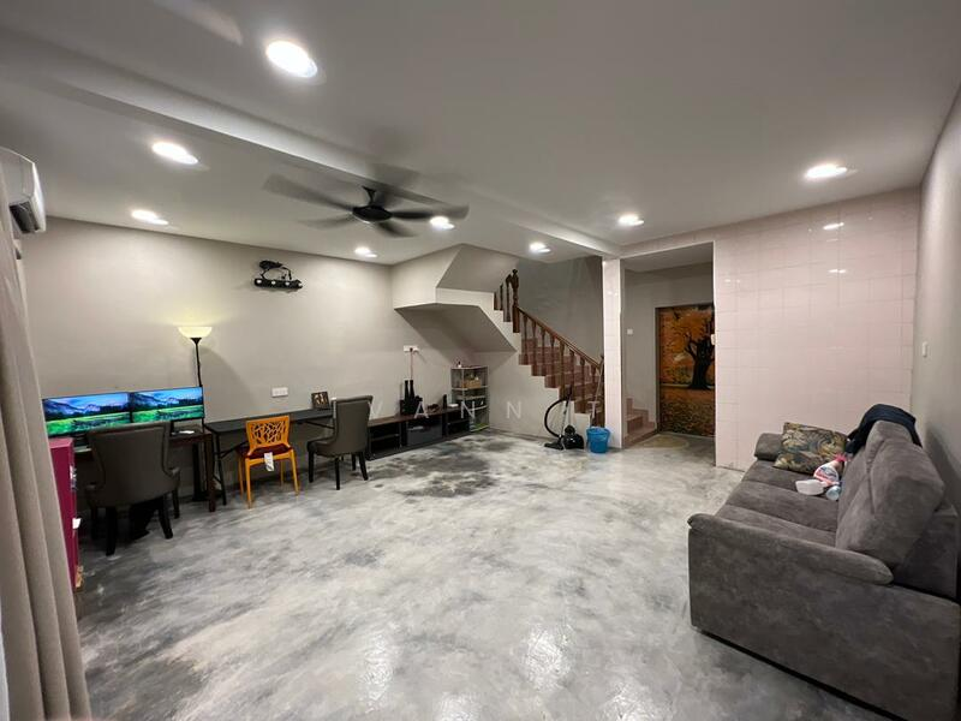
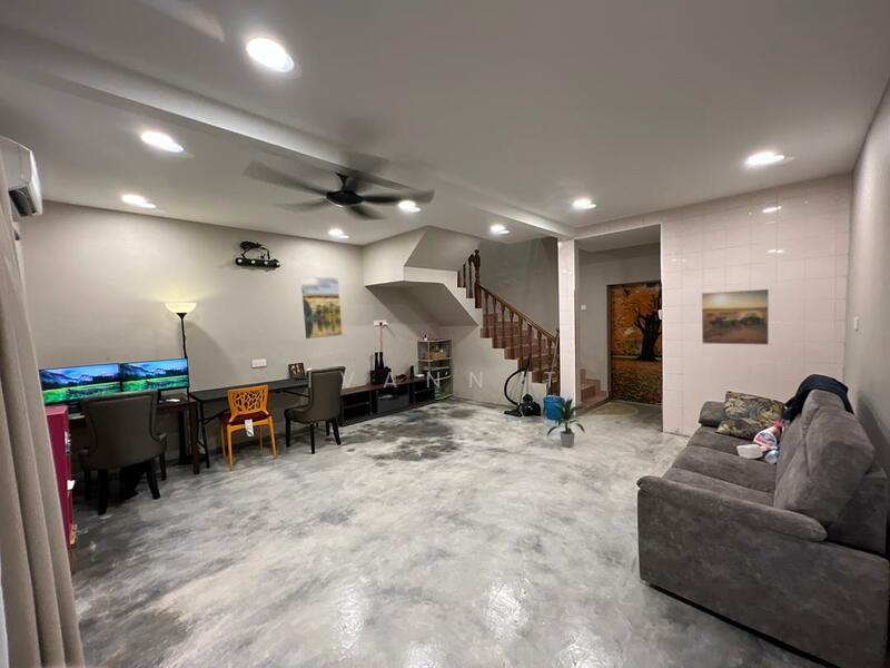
+ indoor plant (564, 420)
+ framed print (733, 317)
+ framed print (322, 307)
